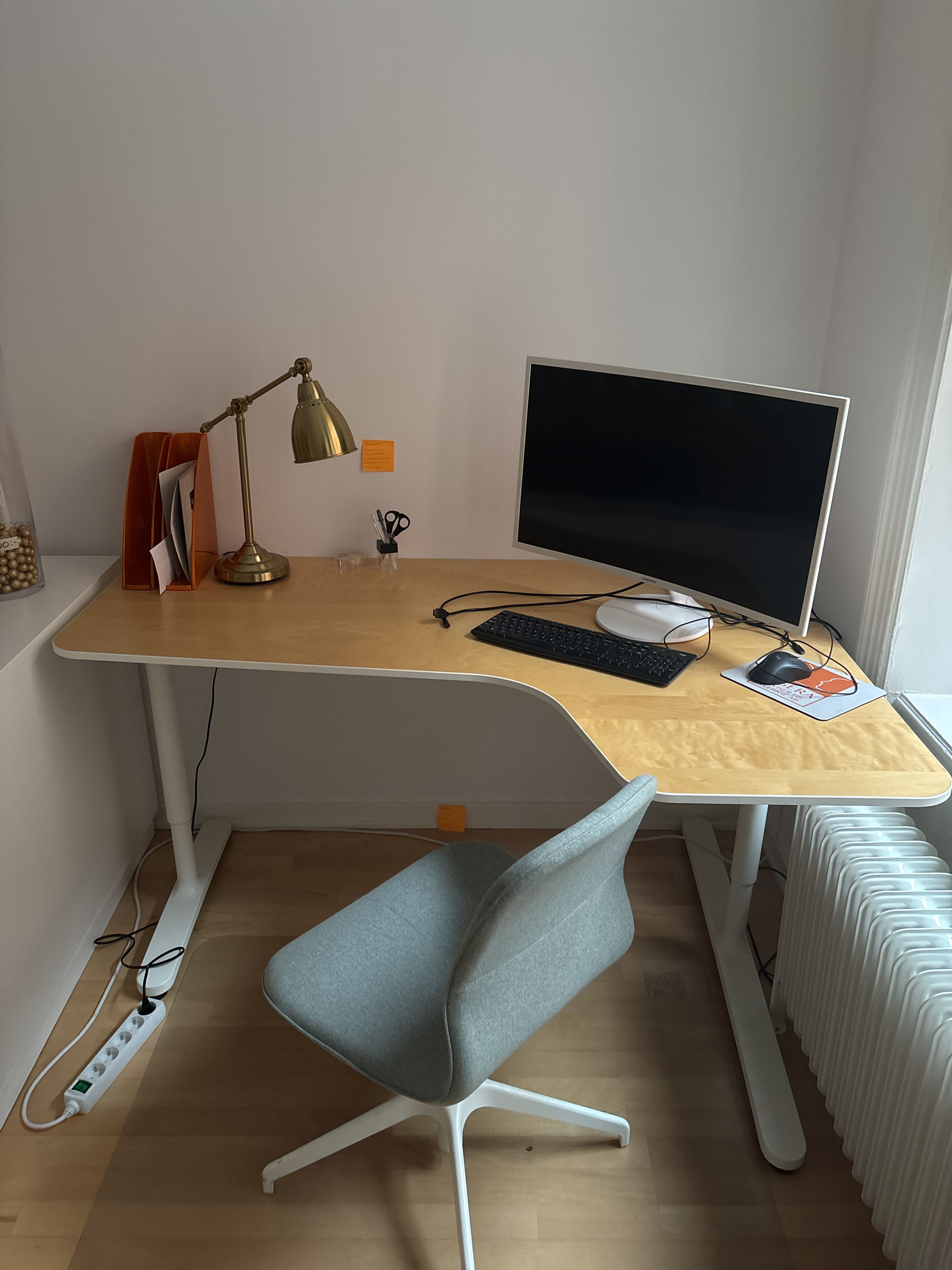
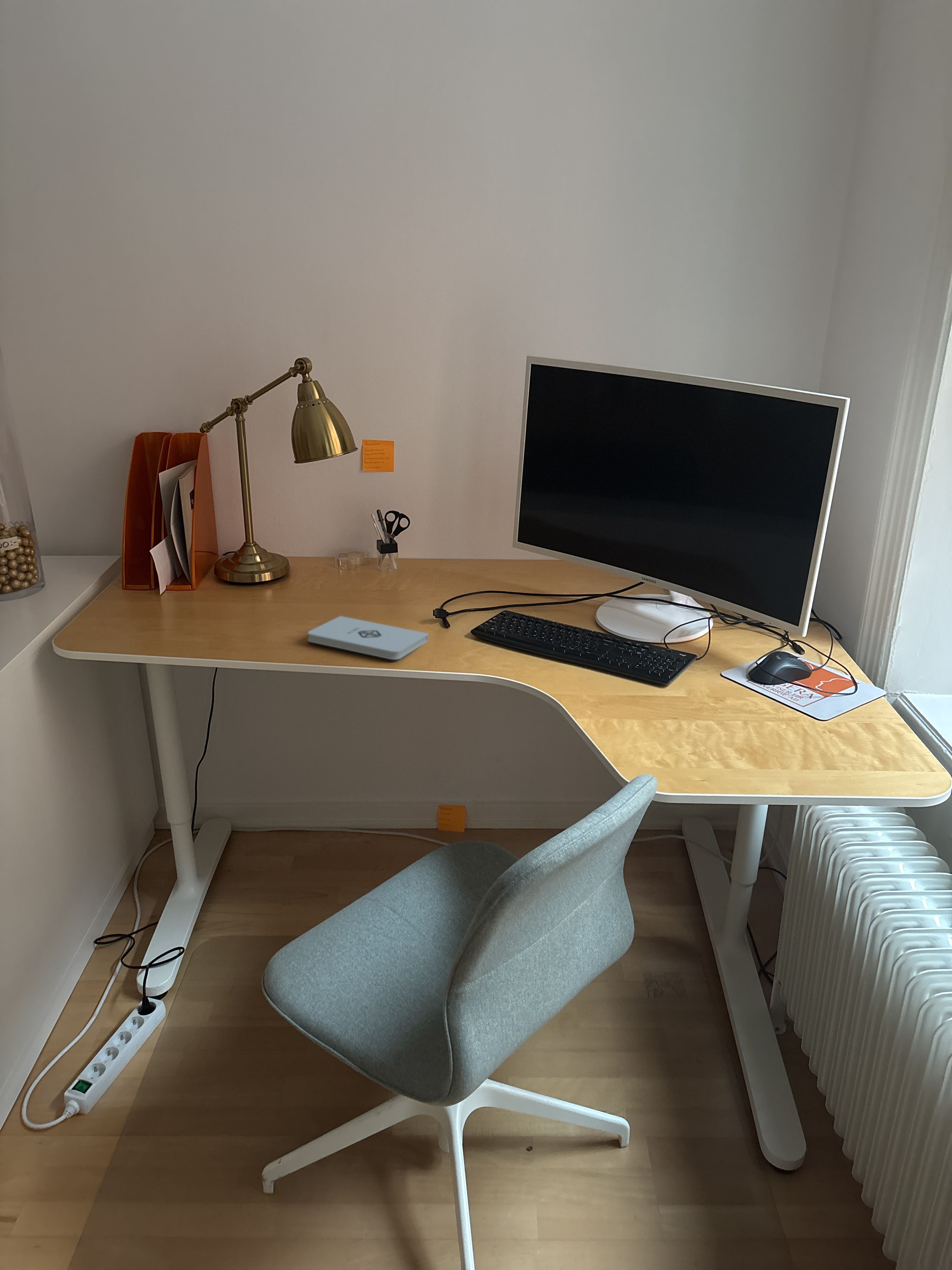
+ notepad (367, 637)
